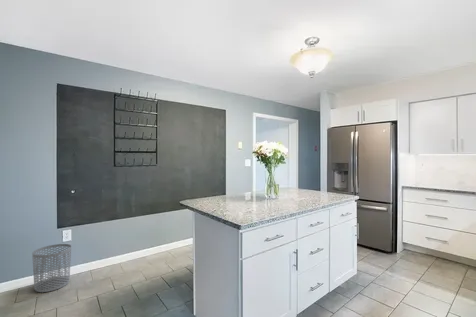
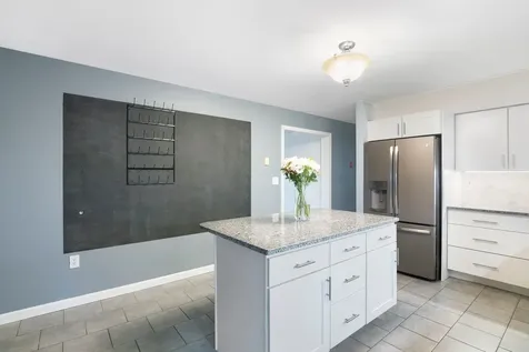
- waste bin (52, 266)
